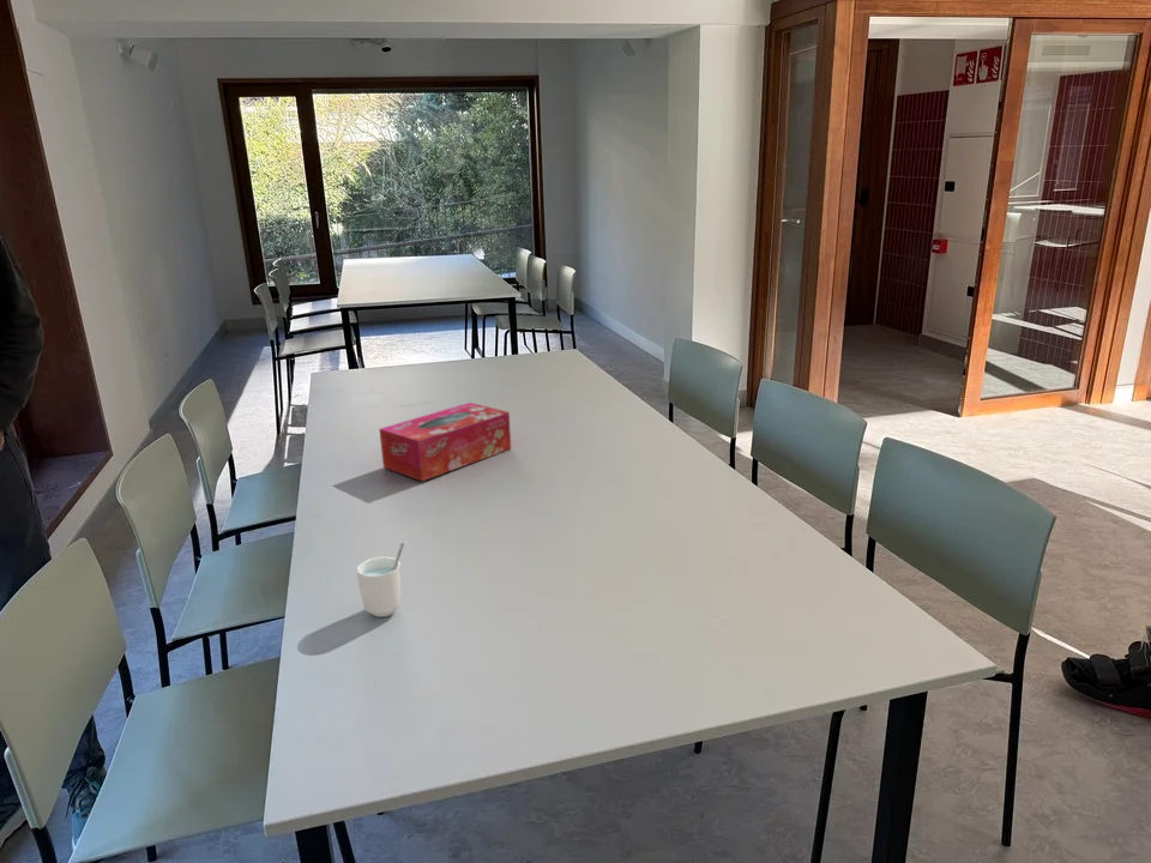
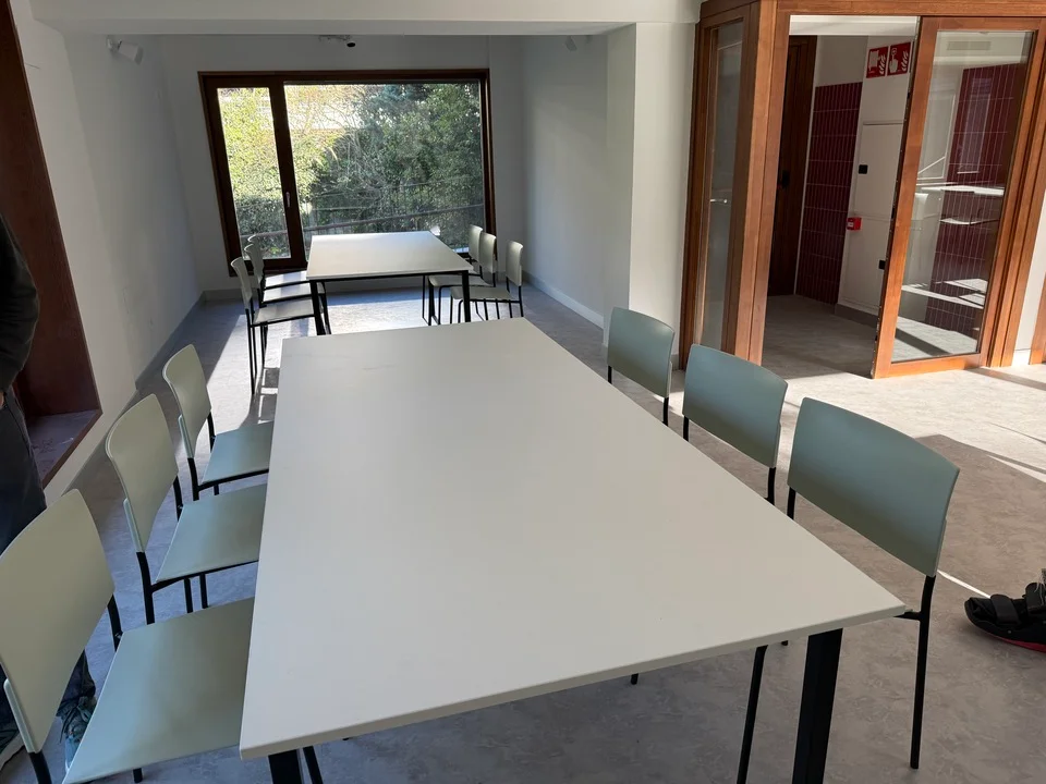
- cup (382, 578)
- tissue box (447, 439)
